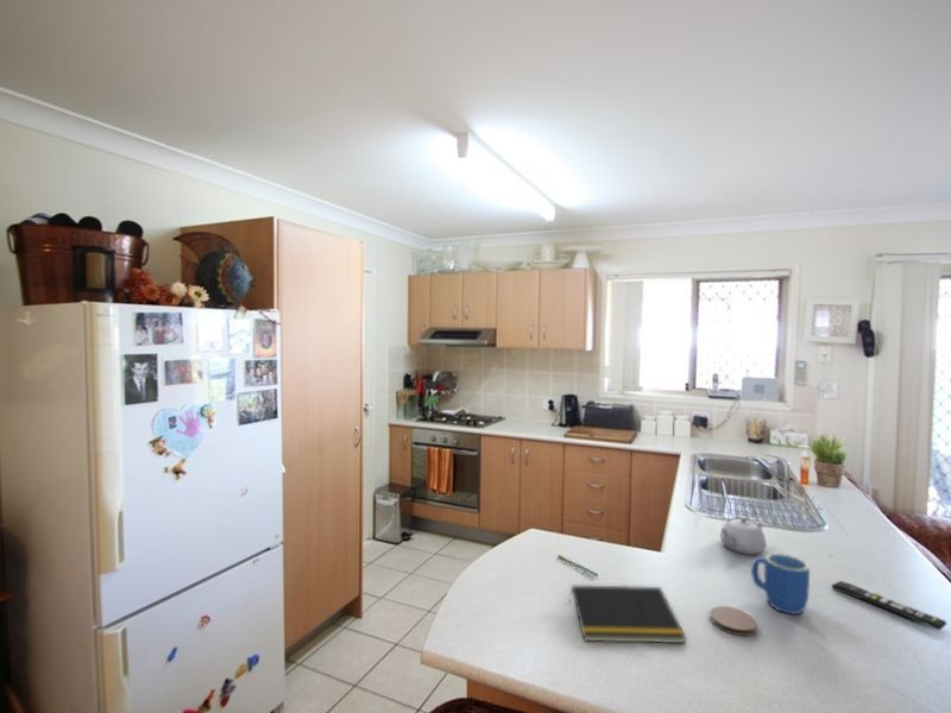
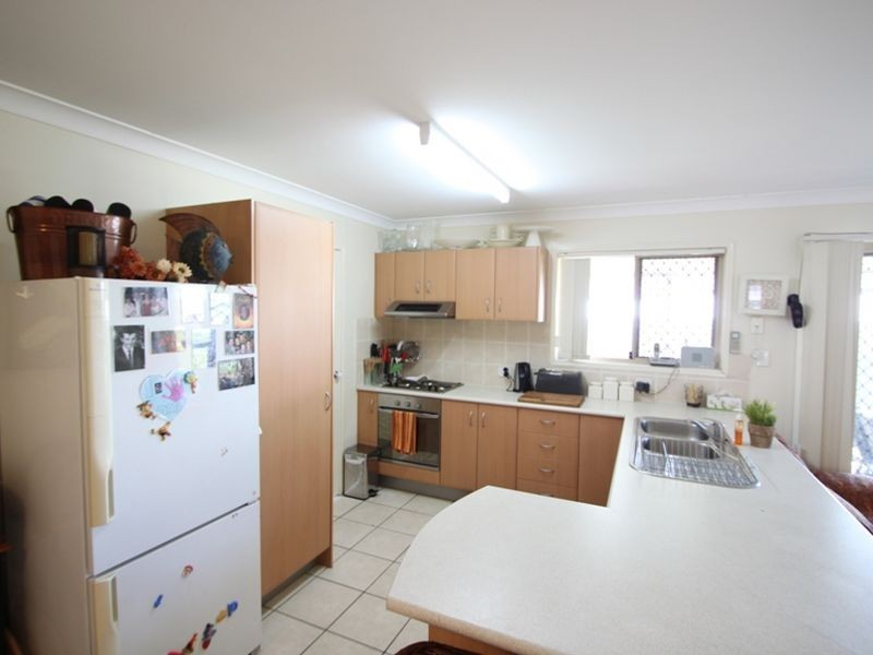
- coaster (732, 620)
- remote control (884, 602)
- pen (577, 564)
- mug (781, 581)
- teapot (741, 532)
- notepad (624, 612)
